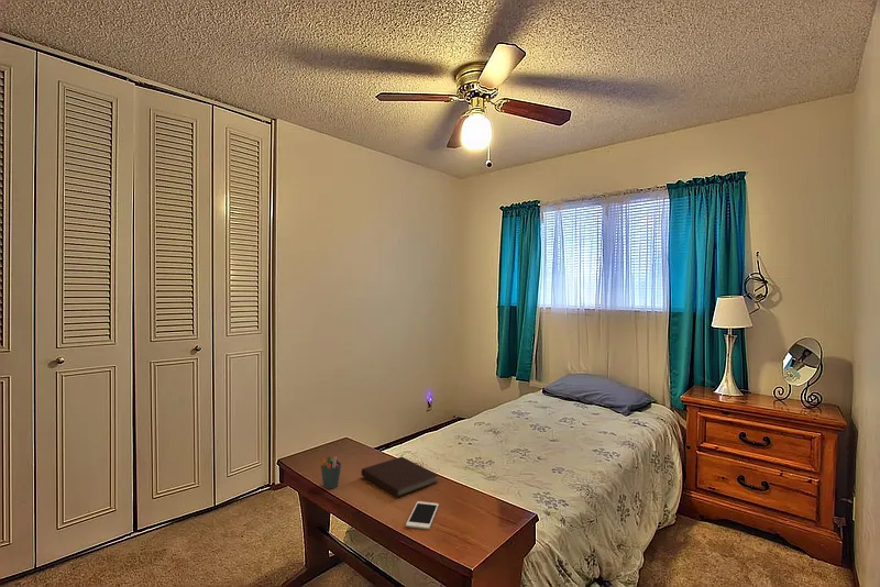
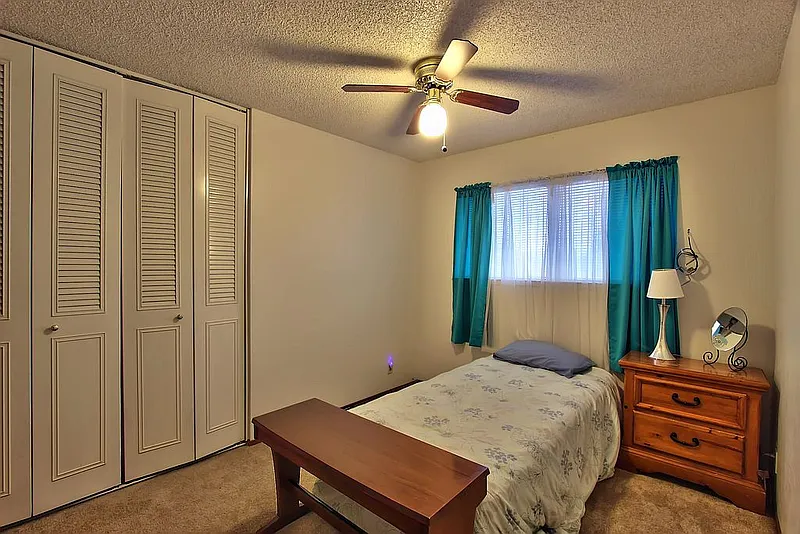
- cell phone (422, 514)
- notebook (399, 475)
- pen holder (330, 469)
